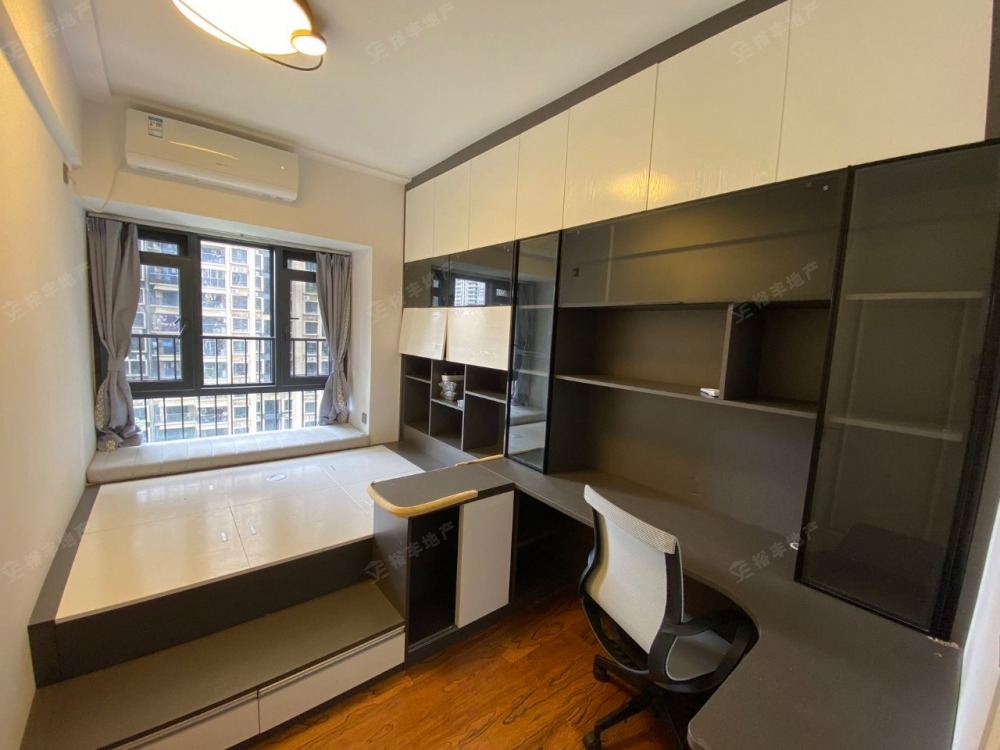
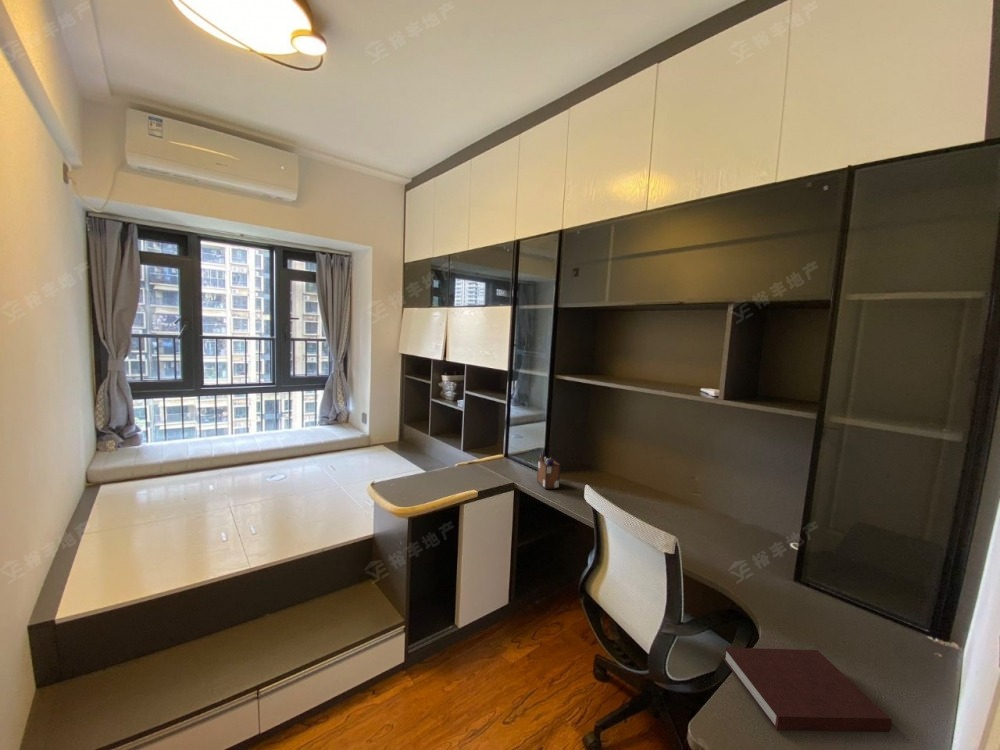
+ desk organizer (548, 468)
+ notebook (799, 686)
